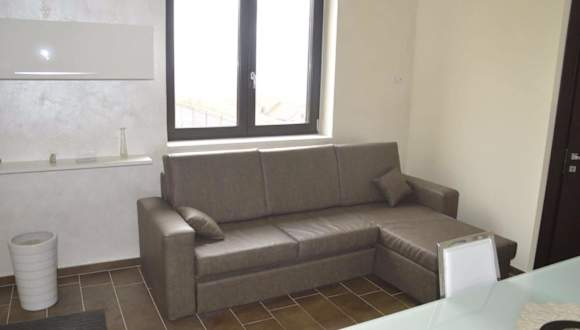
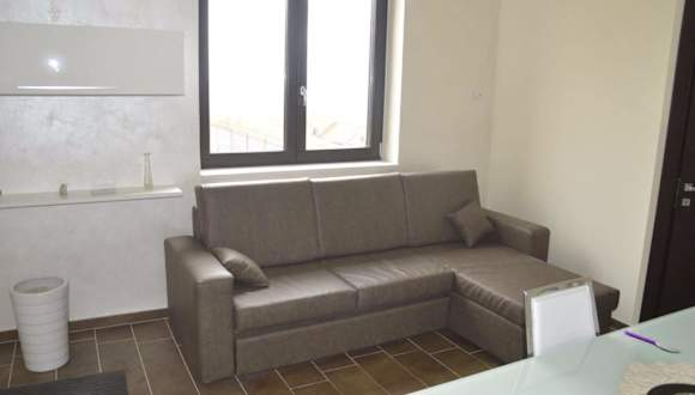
+ spoon (649, 340)
